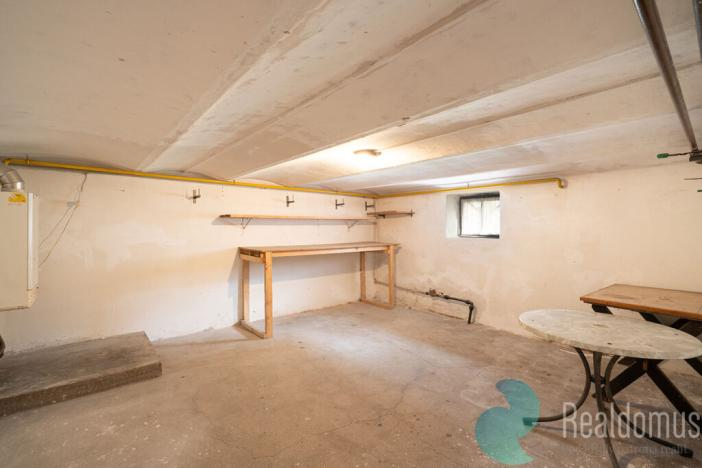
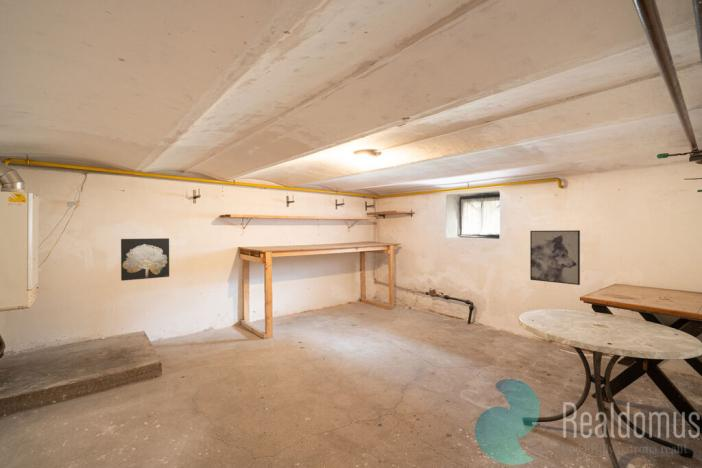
+ wall art (146, 258)
+ wall art (553, 256)
